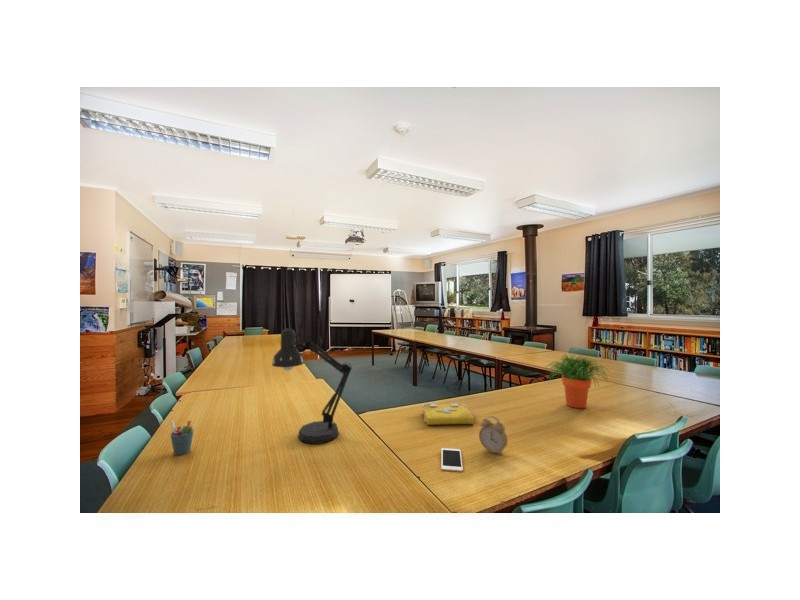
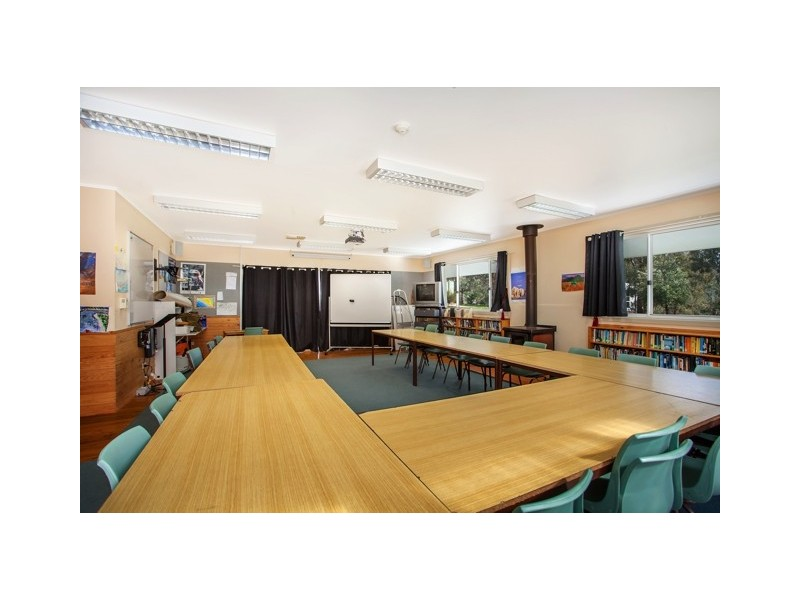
- cell phone (451, 459)
- desk lamp (303, 363)
- alarm clock (492, 434)
- potted plant (575, 380)
- spell book (448, 413)
- pen holder (182, 436)
